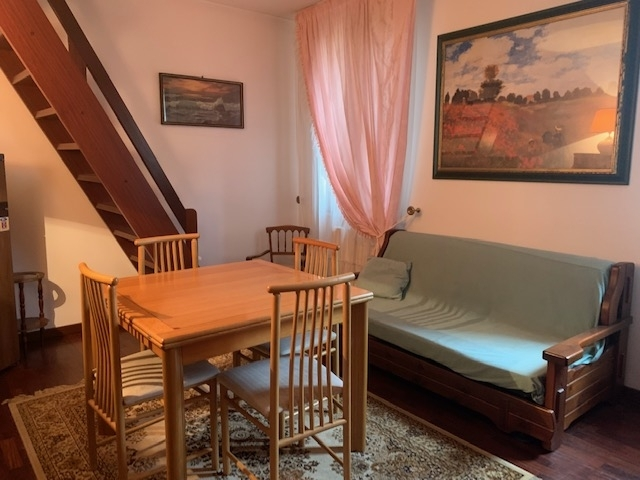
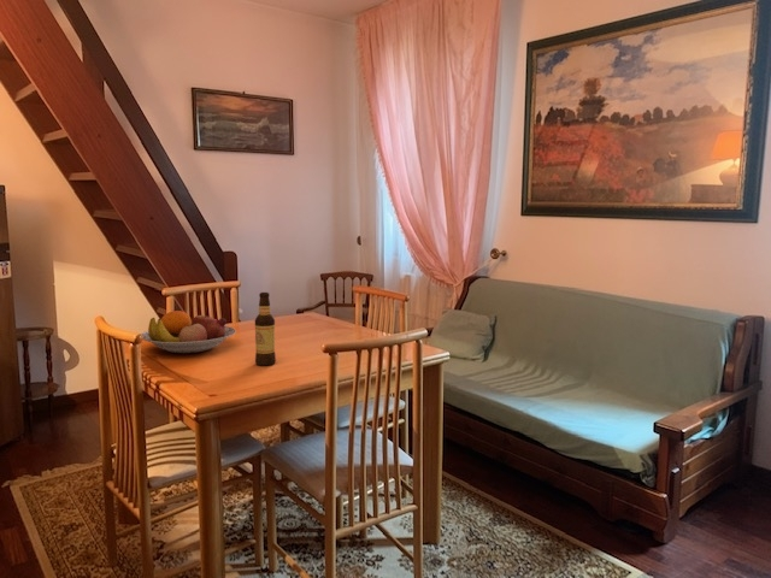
+ bottle (264, 328)
+ fruit bowl (188, 329)
